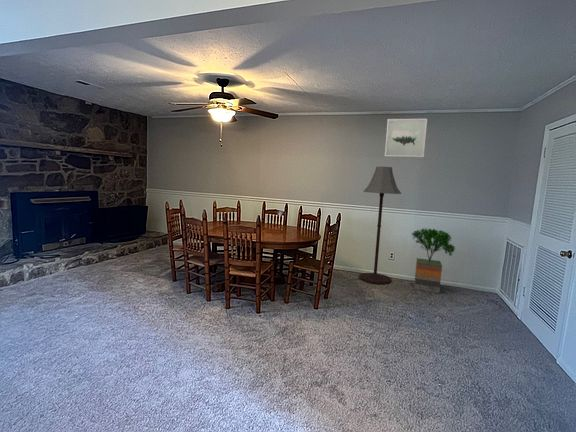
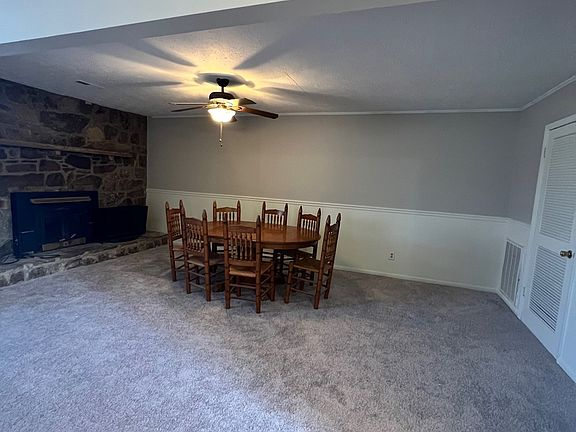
- floor lamp (379, 224)
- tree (430, 258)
- wall art (405, 138)
